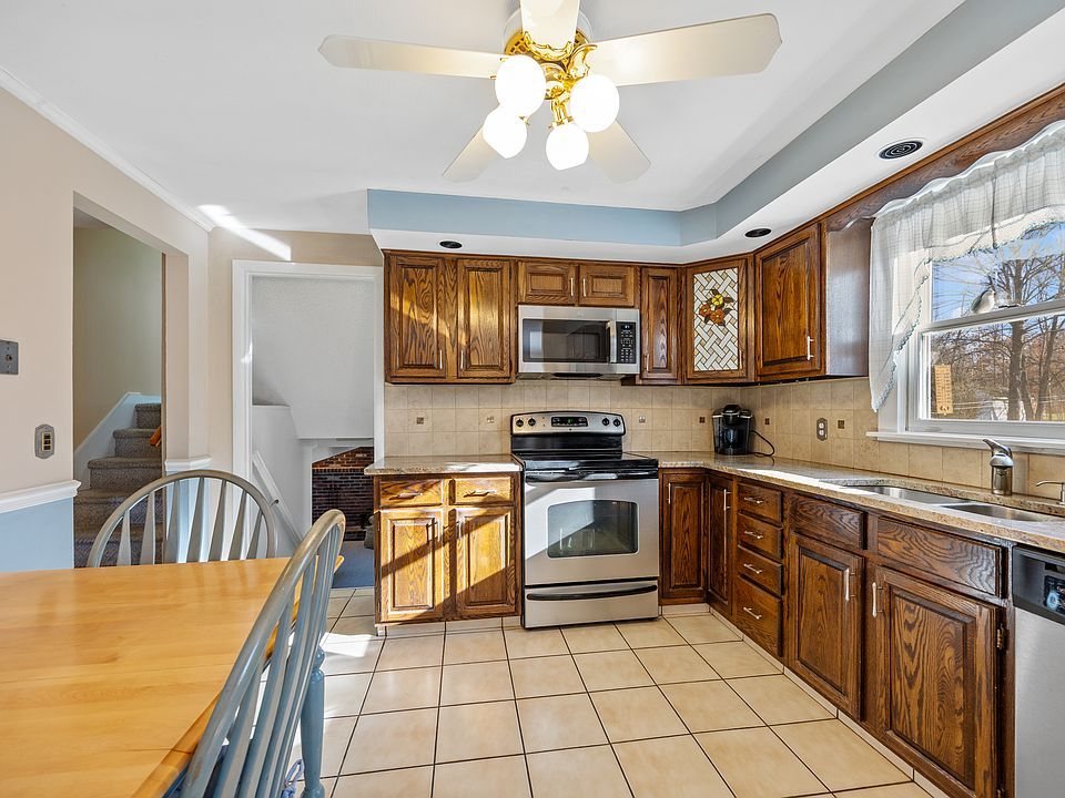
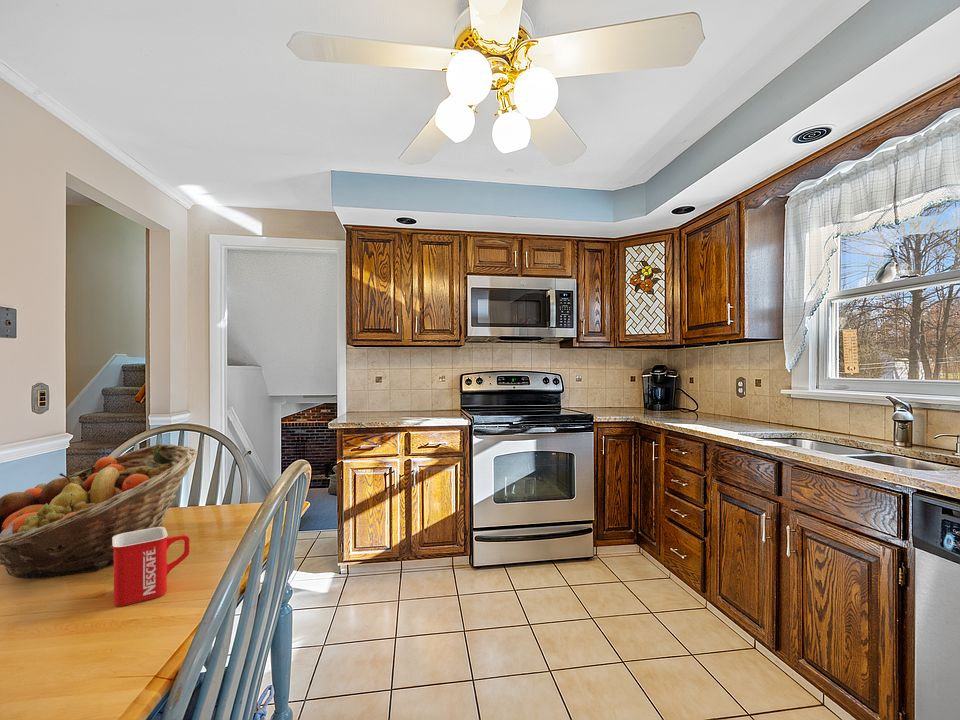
+ fruit basket (98, 501)
+ mug (152, 562)
